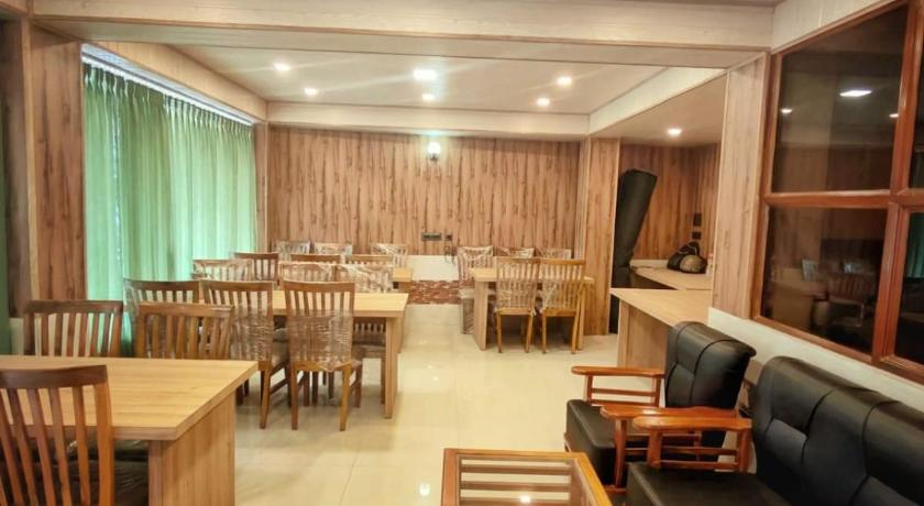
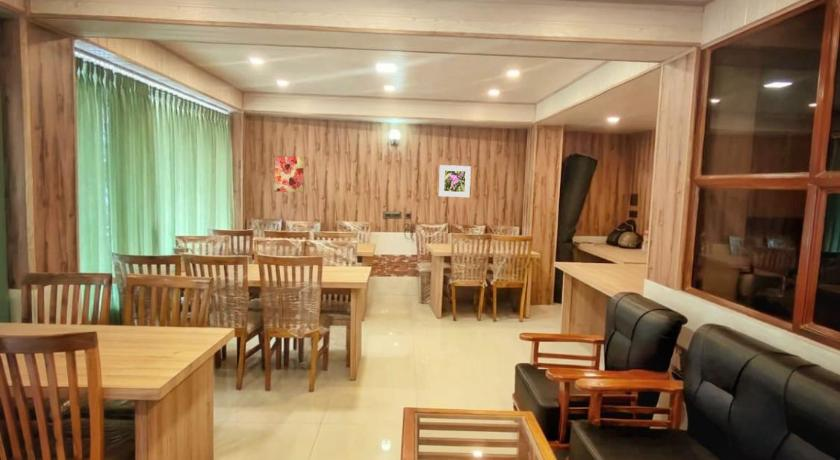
+ wall art (289, 174)
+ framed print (454, 181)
